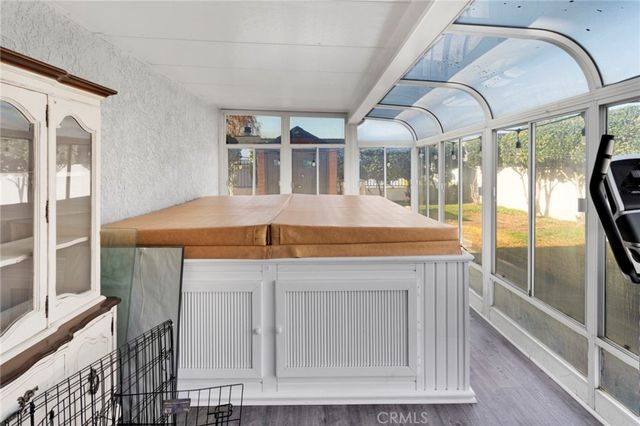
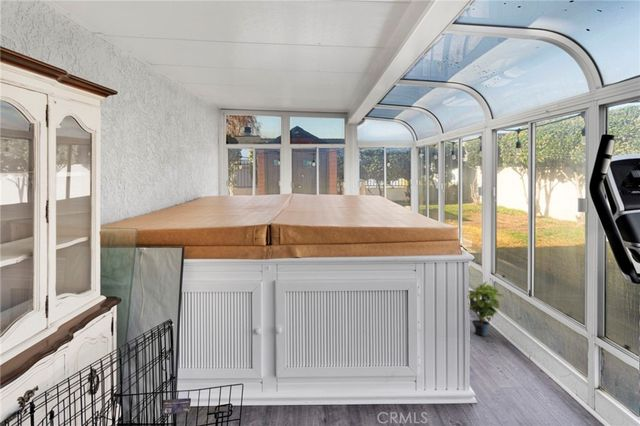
+ potted plant (482, 307)
